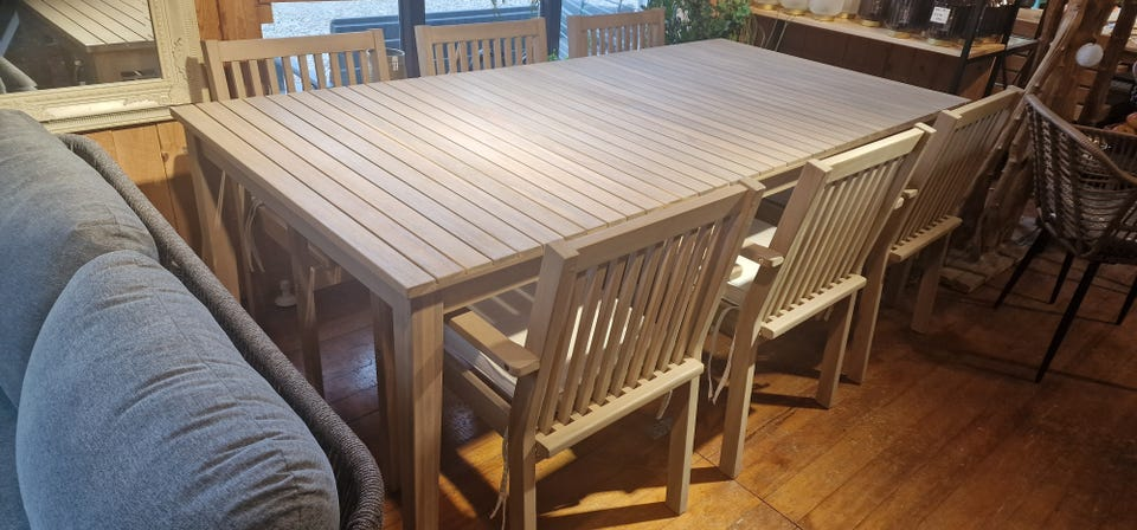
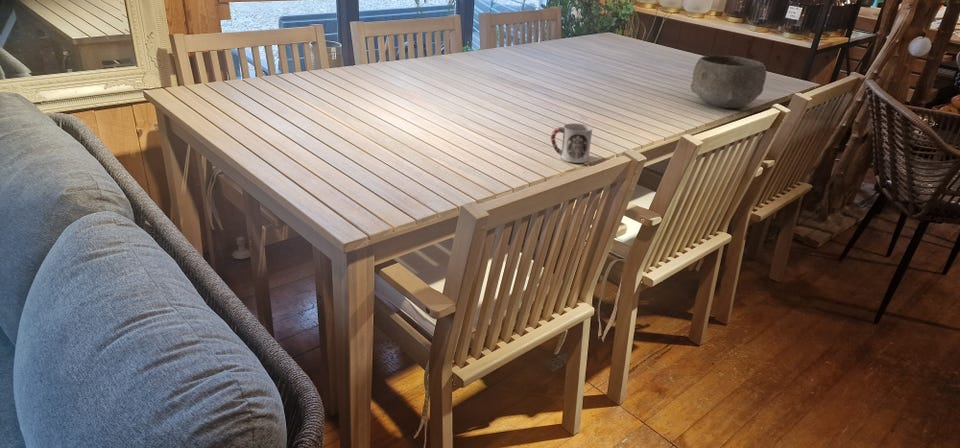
+ cup (570, 142)
+ bowl (727, 83)
